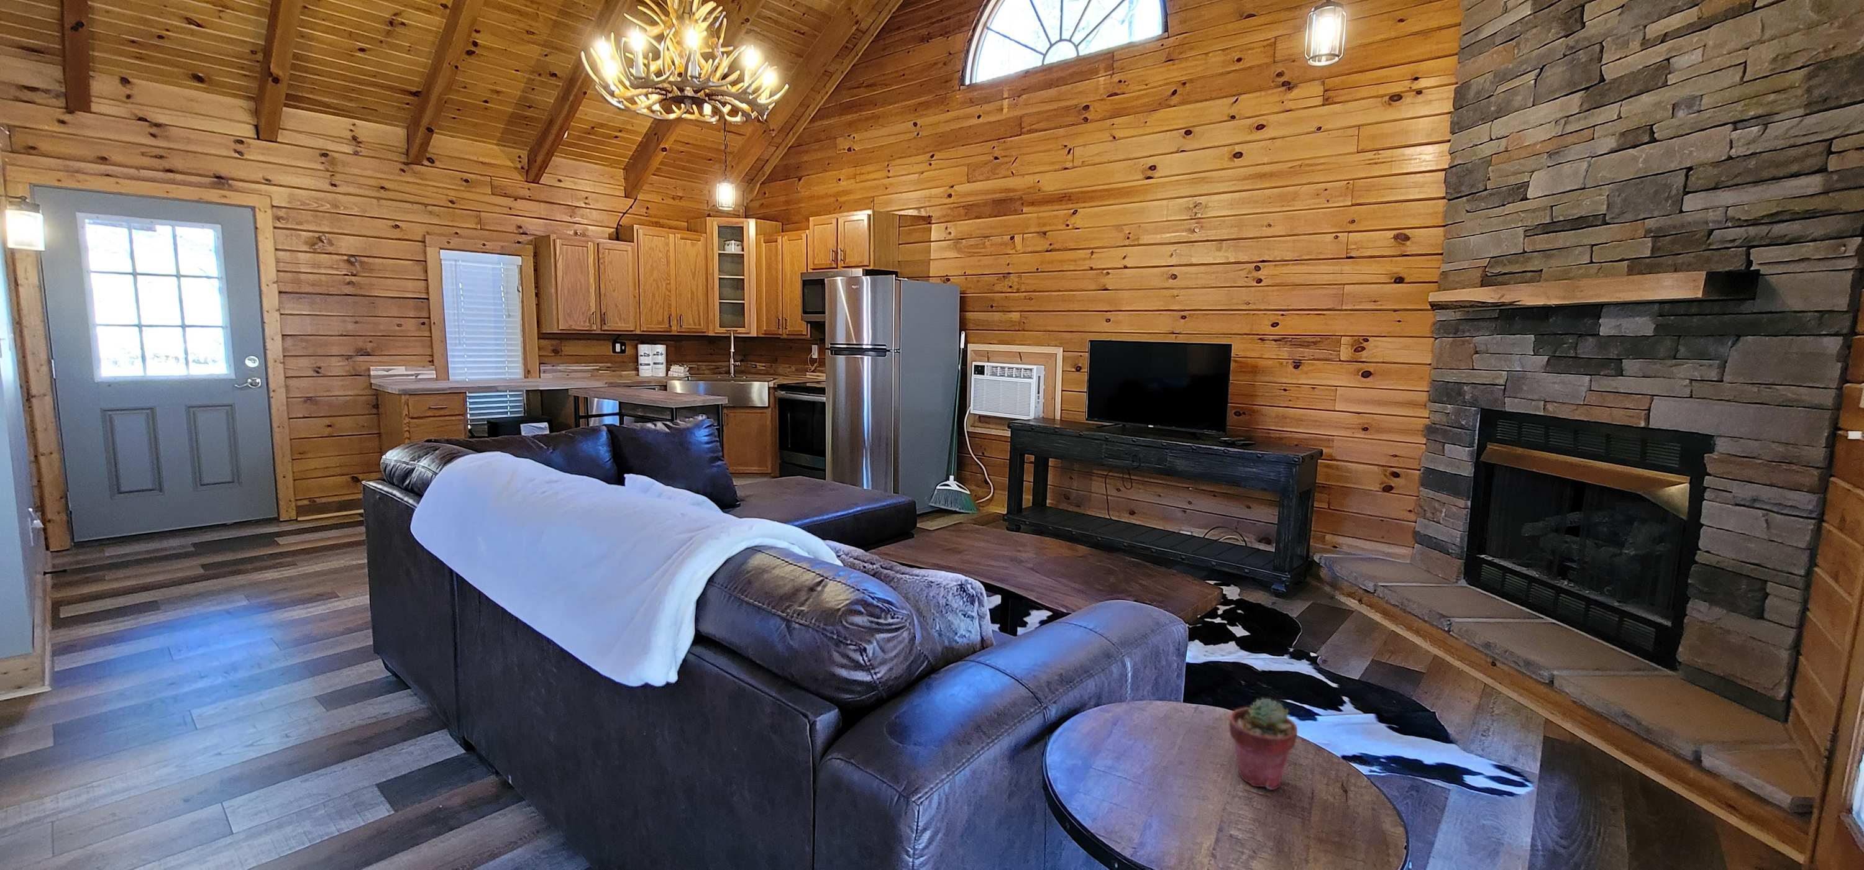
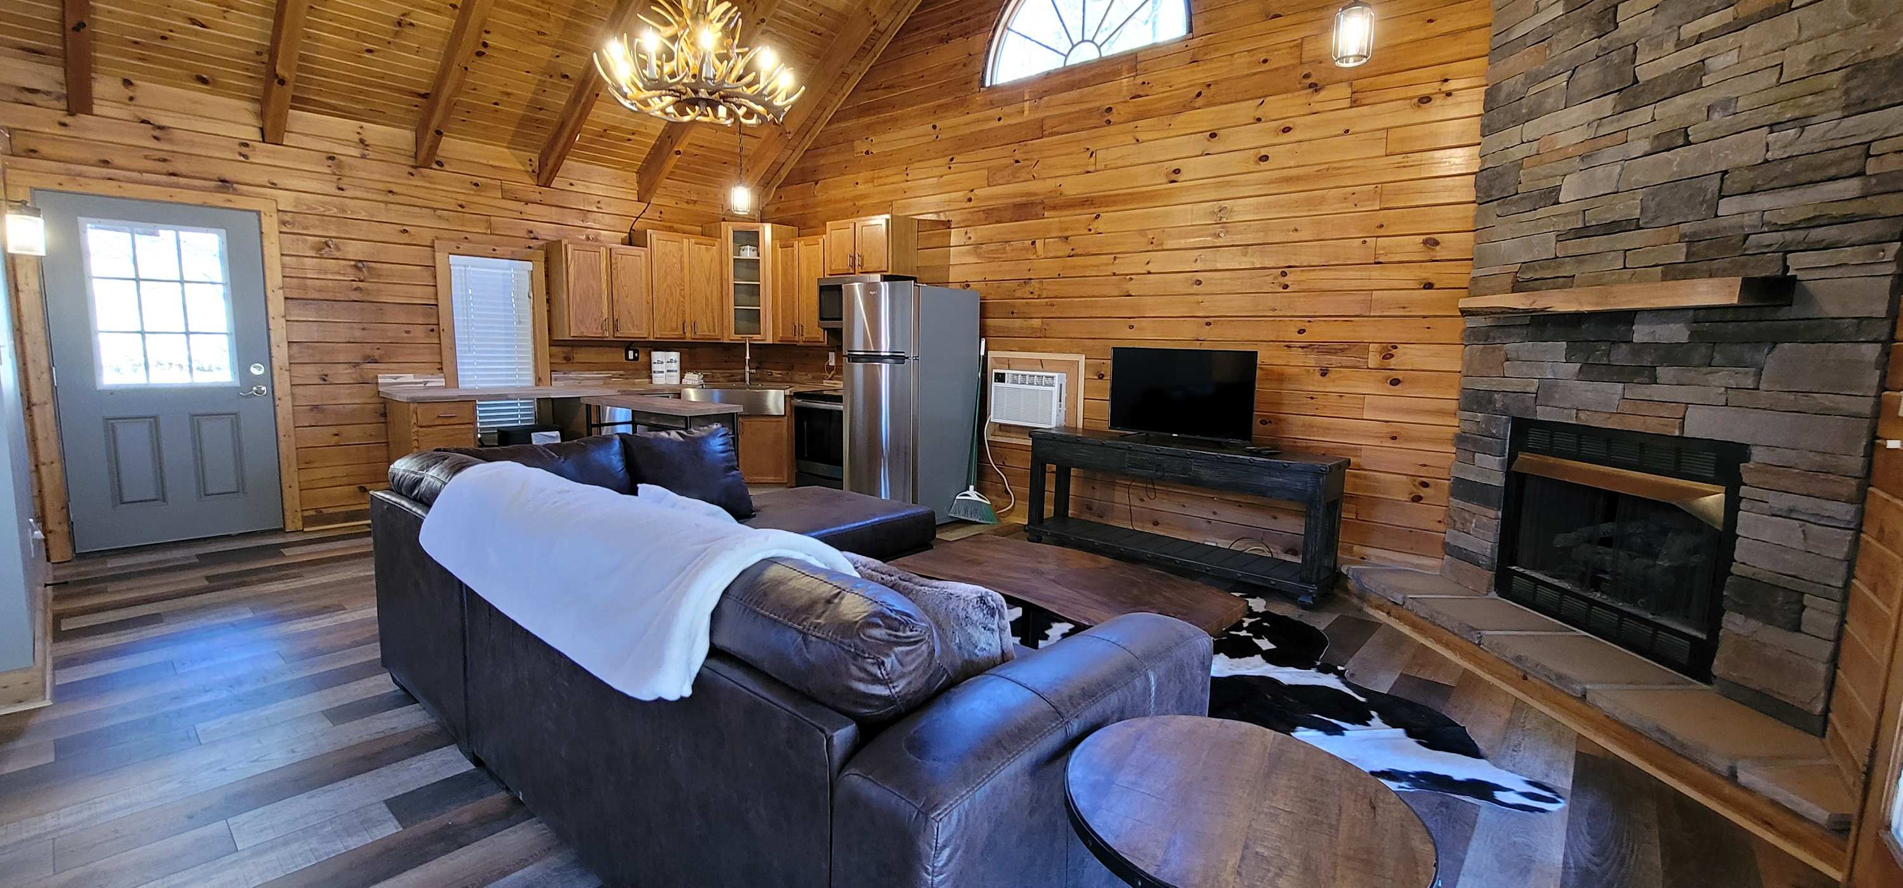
- potted succulent (1262, 738)
